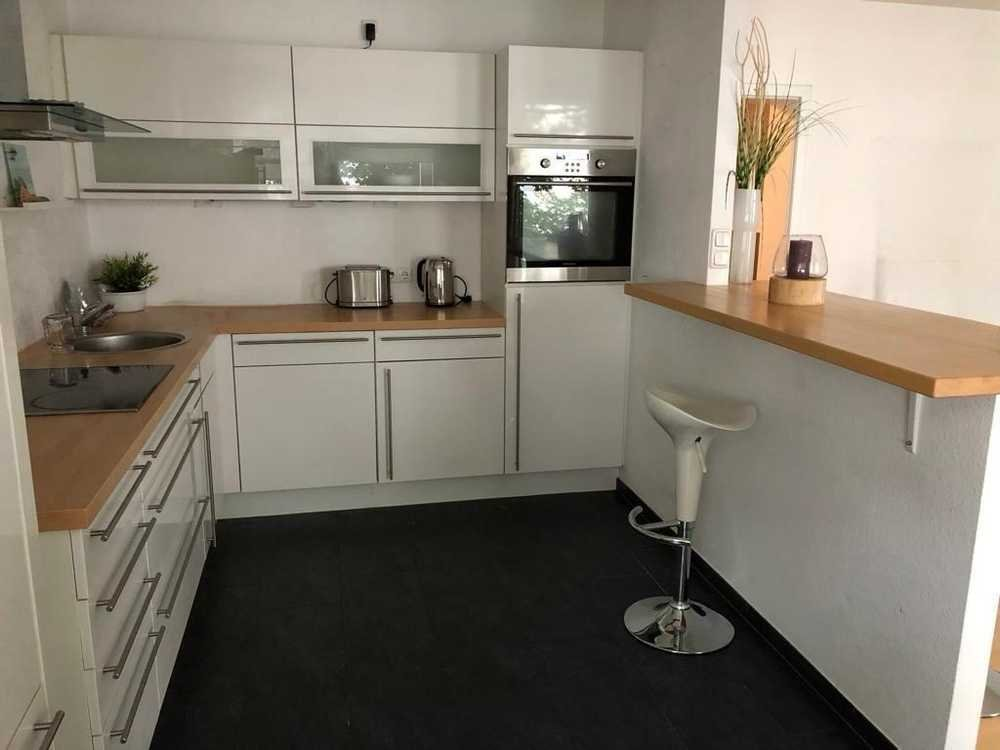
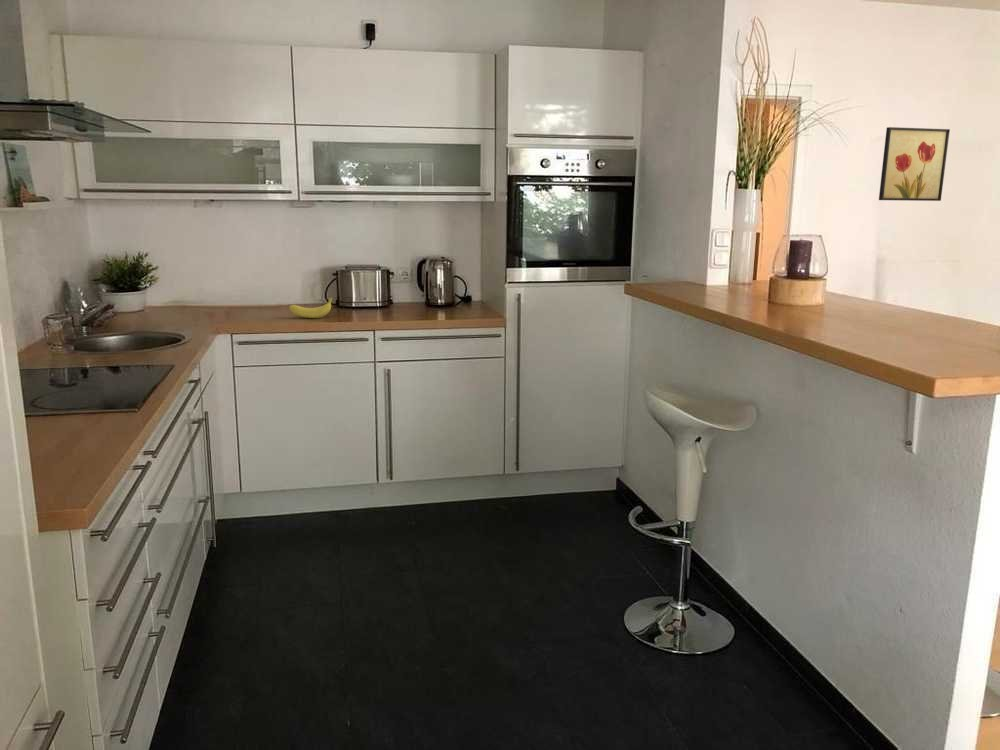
+ fruit (311, 308)
+ wall art (913, 164)
